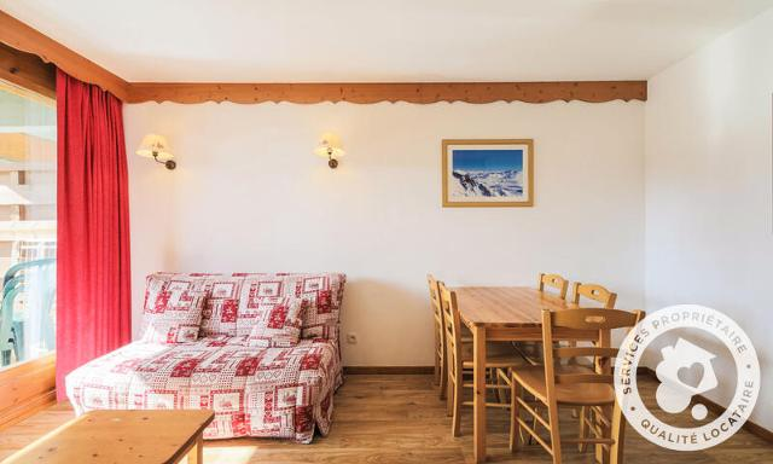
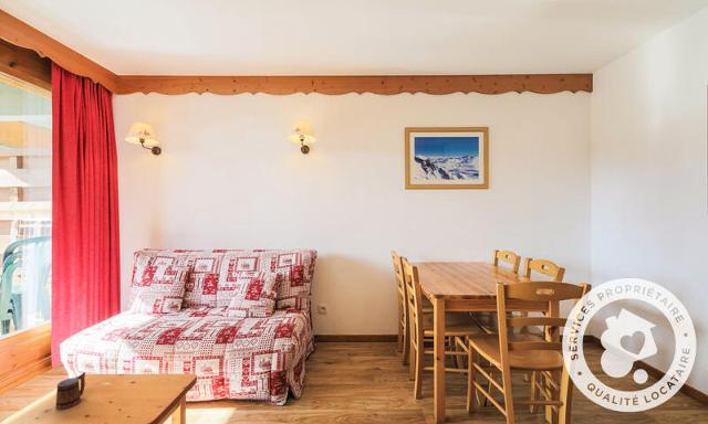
+ mug (72, 390)
